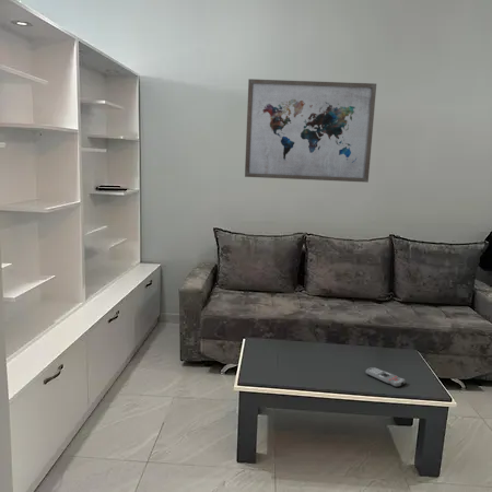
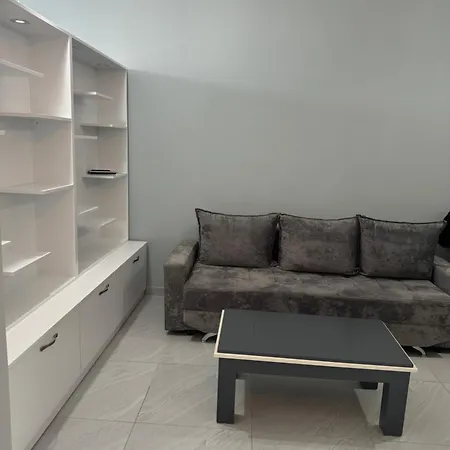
- wall art (308, 131)
- remote control (384, 376)
